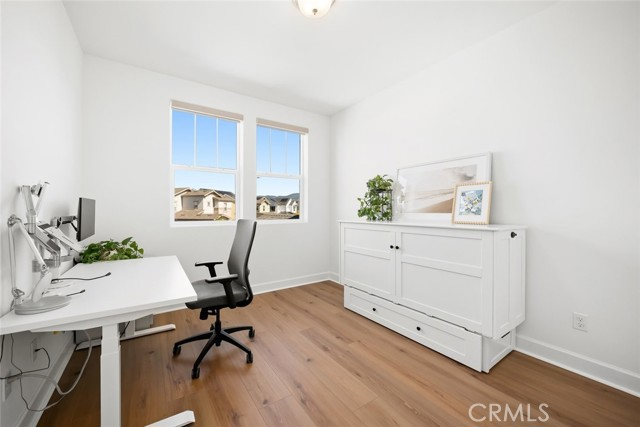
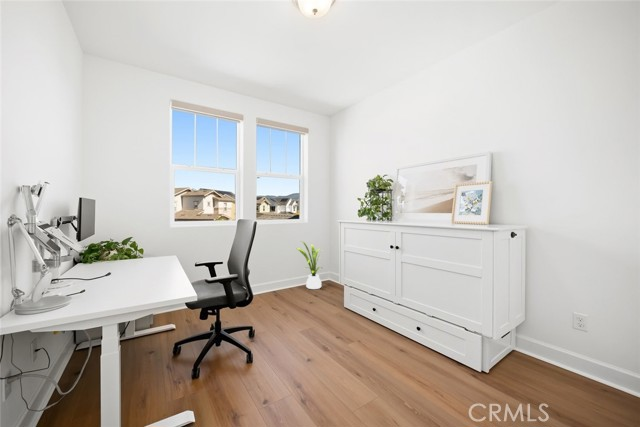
+ house plant (312, 263)
